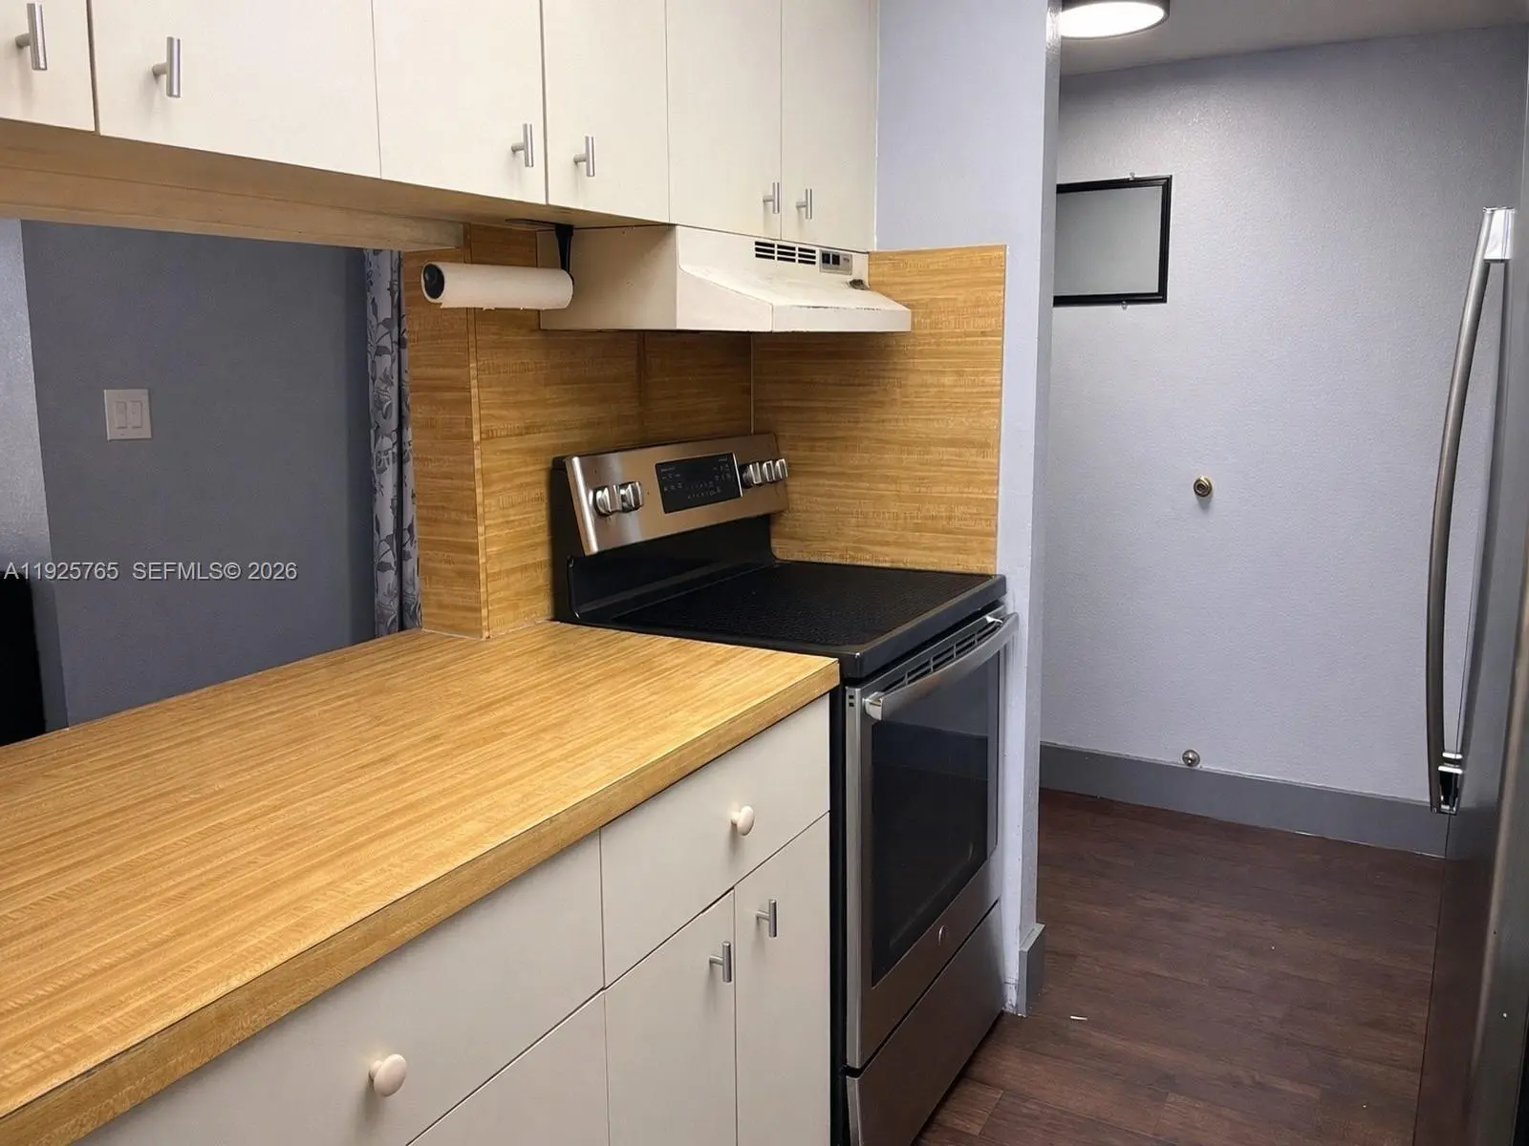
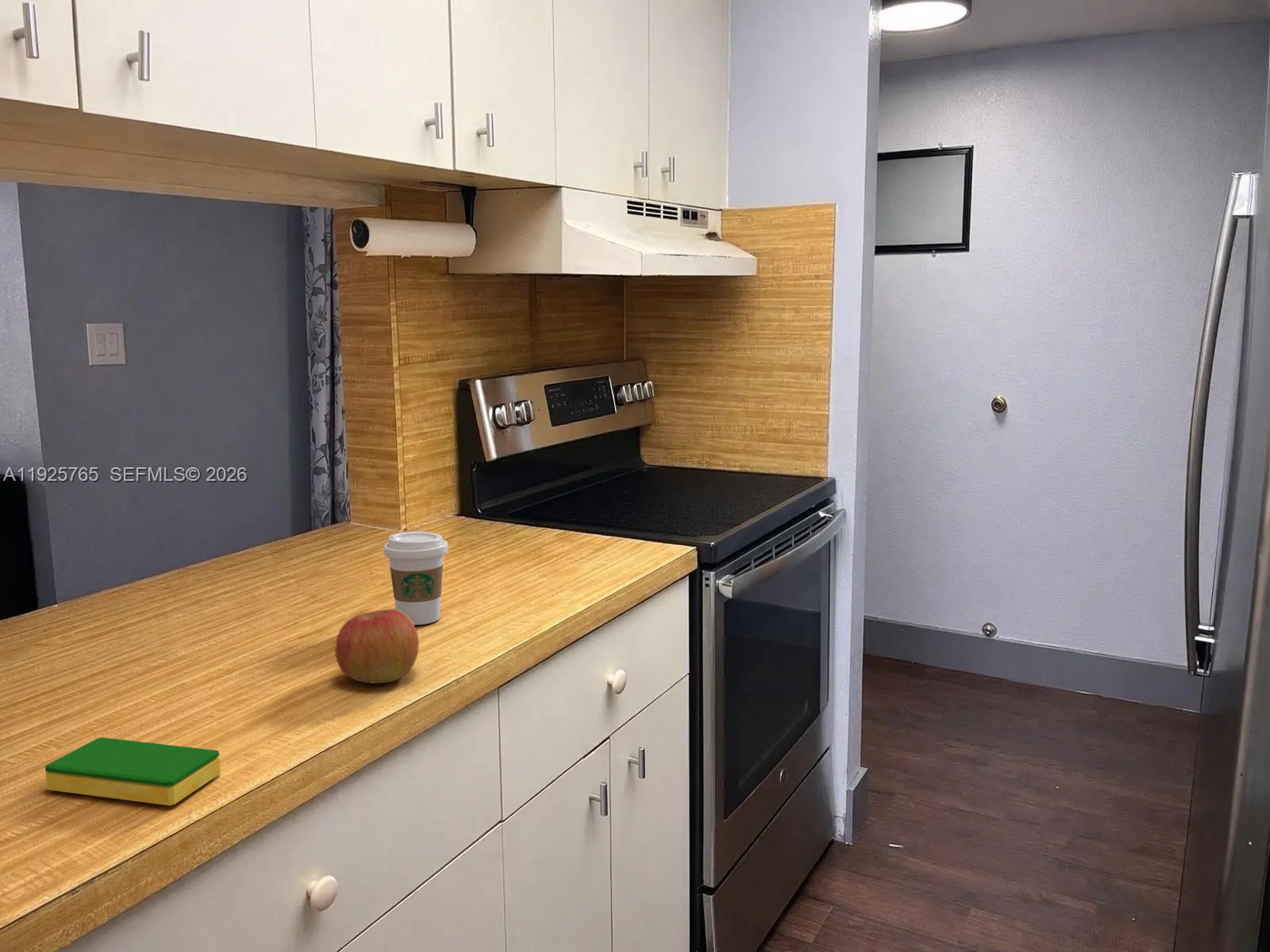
+ coffee cup (417, 578)
+ dish sponge (134, 770)
+ apple (377, 644)
